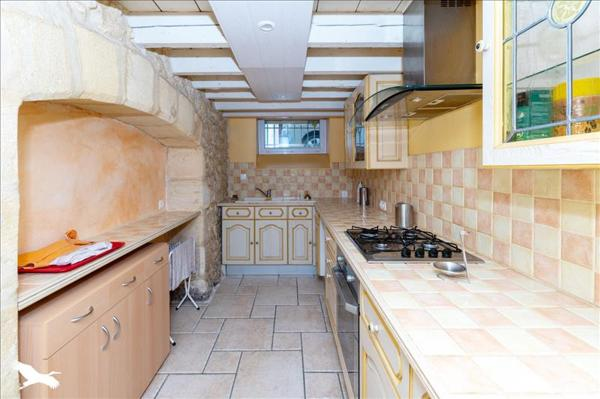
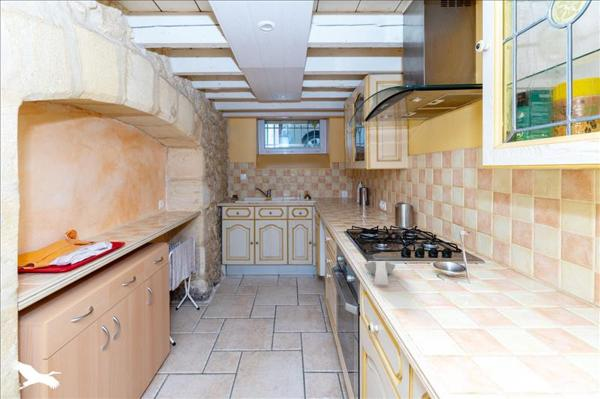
+ spoon rest (380, 267)
